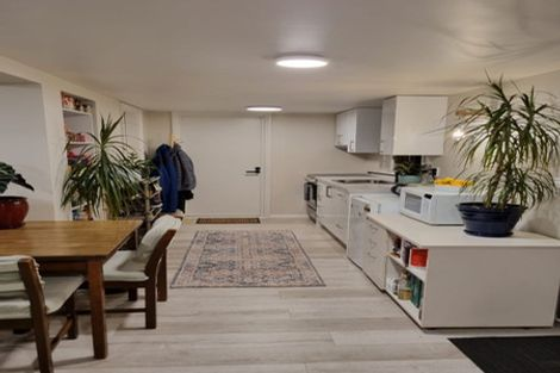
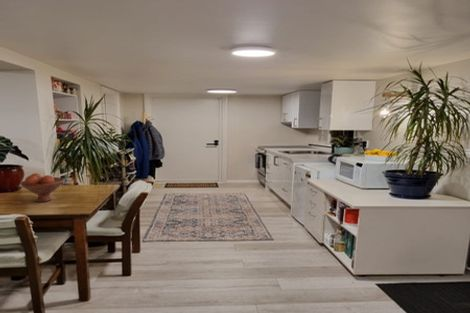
+ fruit bowl (43, 186)
